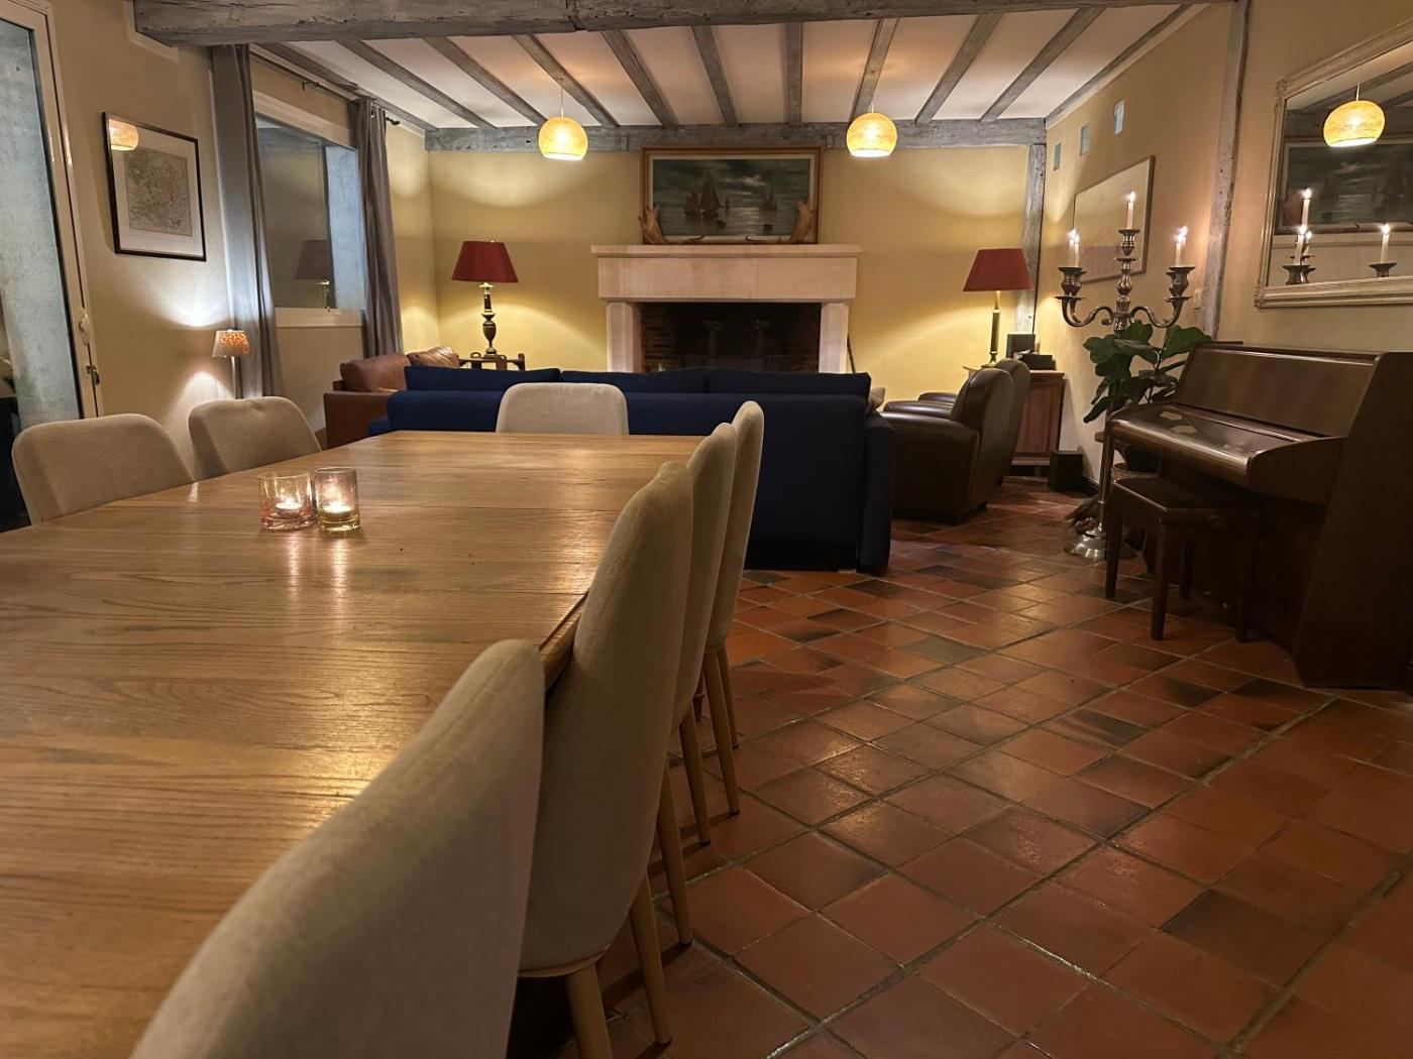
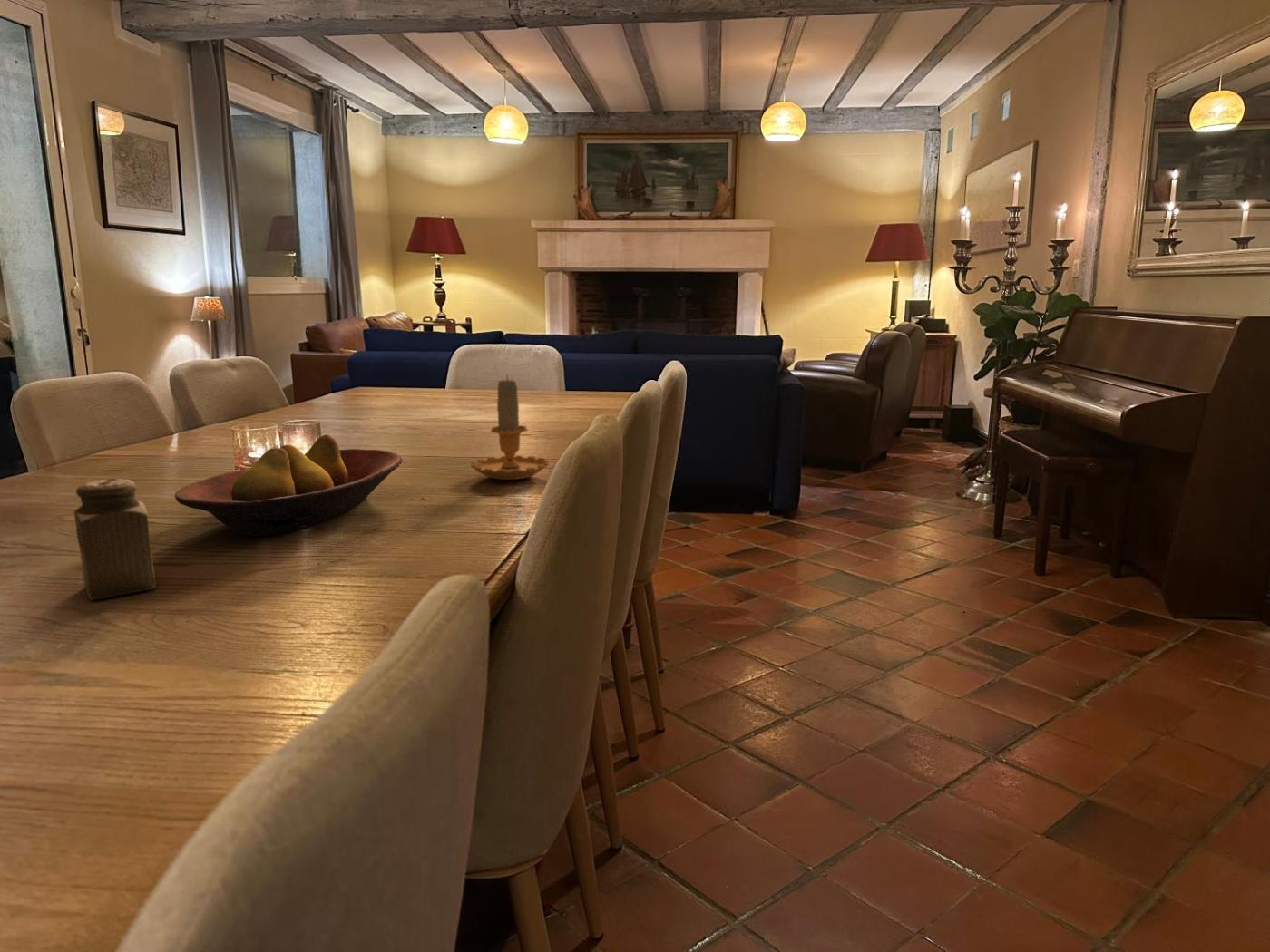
+ fruit bowl (300, 476)
+ candle (508, 424)
+ salt shaker (113, 534)
